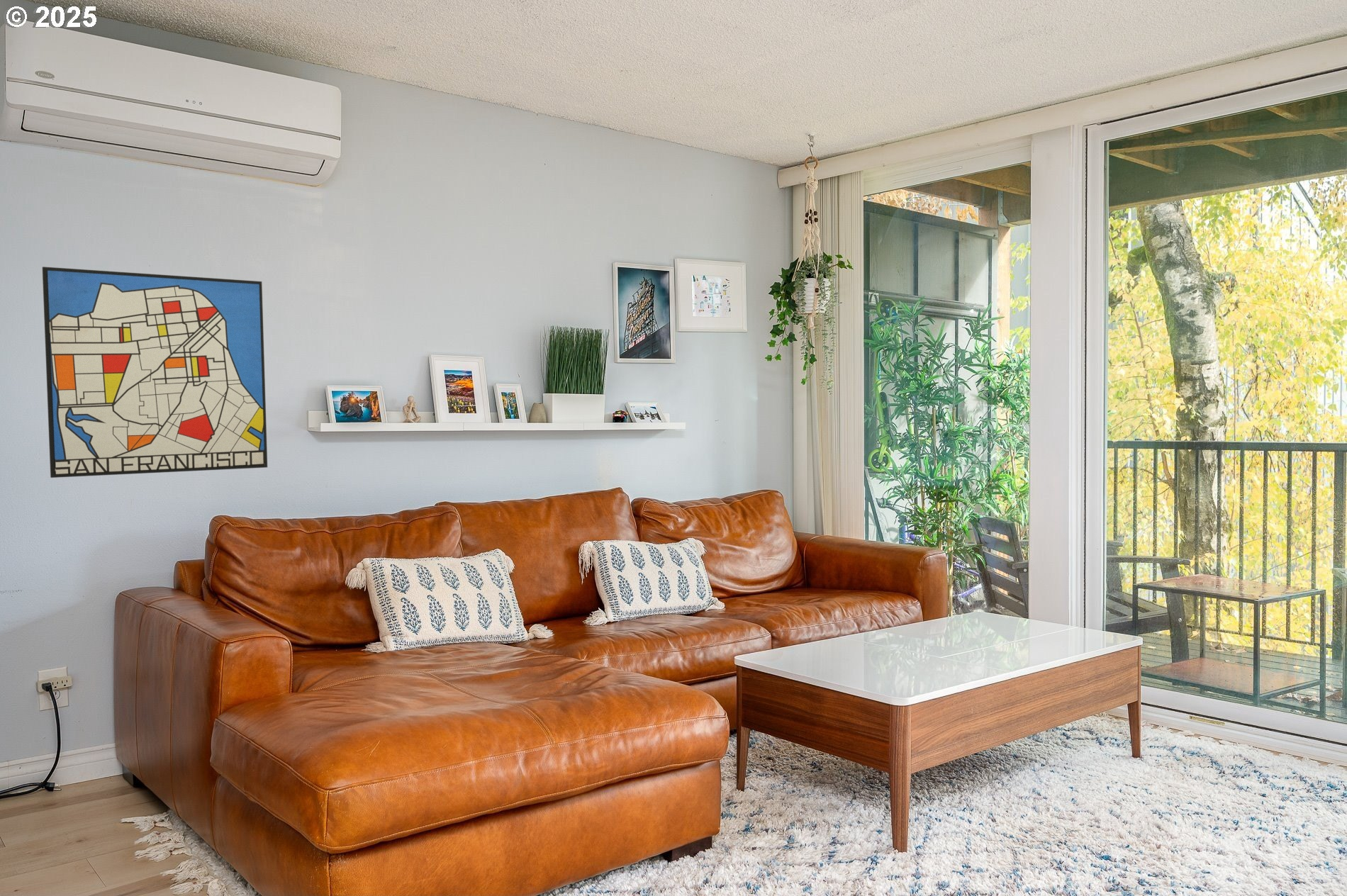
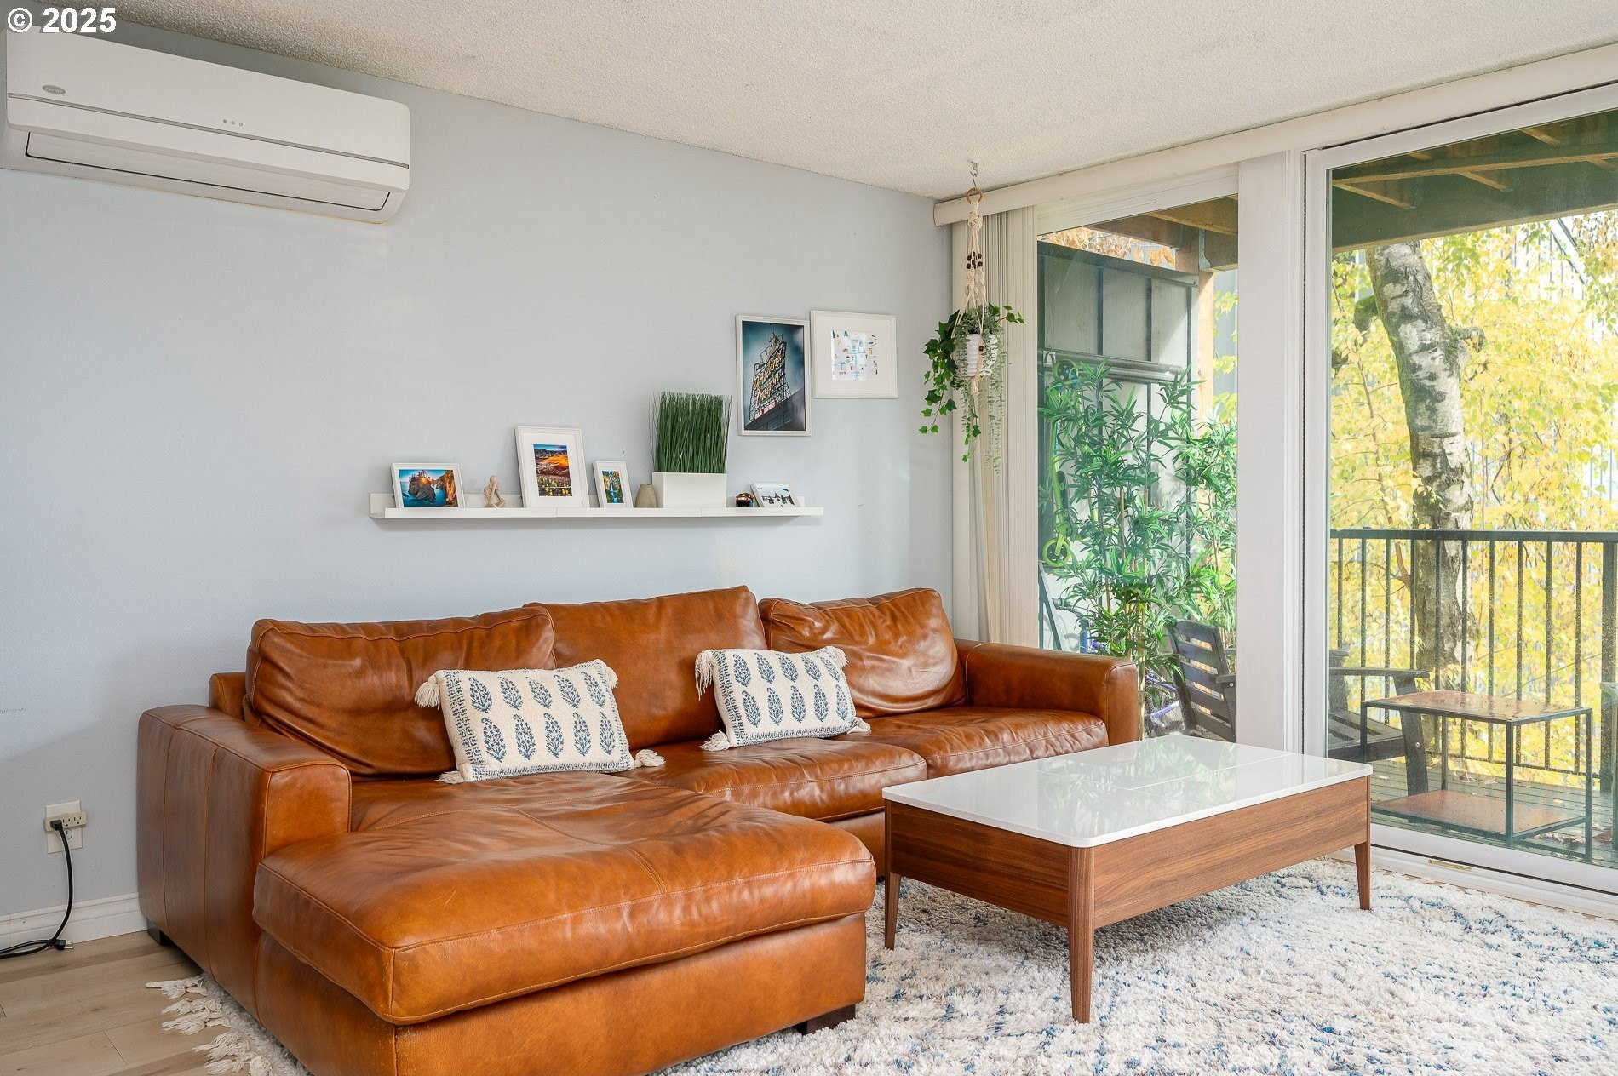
- wall art (162, 374)
